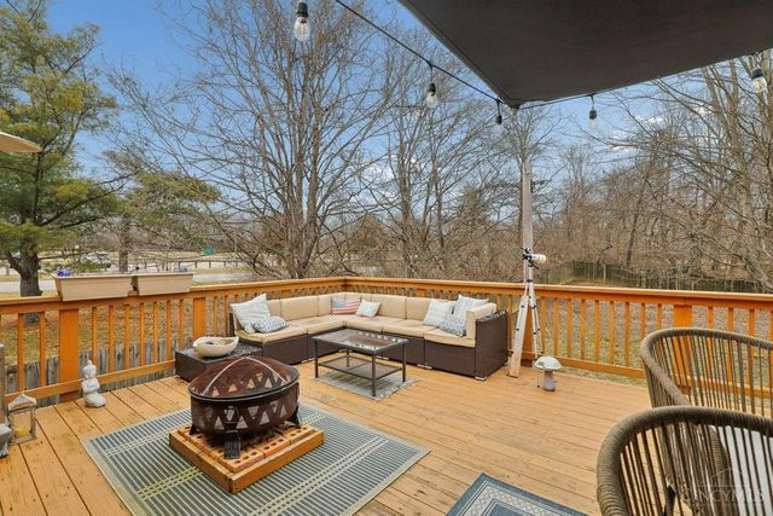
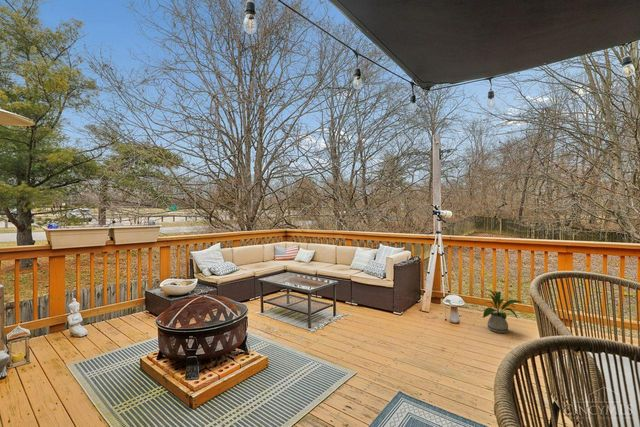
+ house plant (503, 310)
